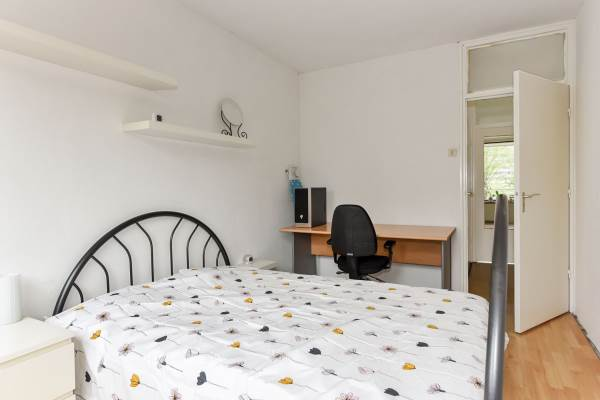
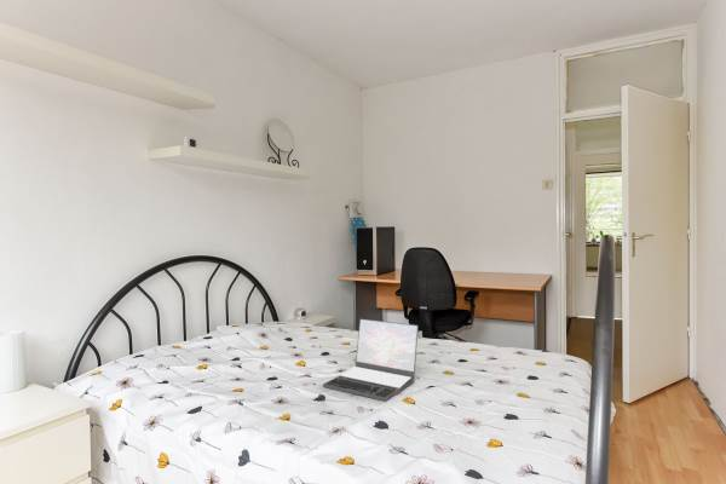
+ laptop (371, 355)
